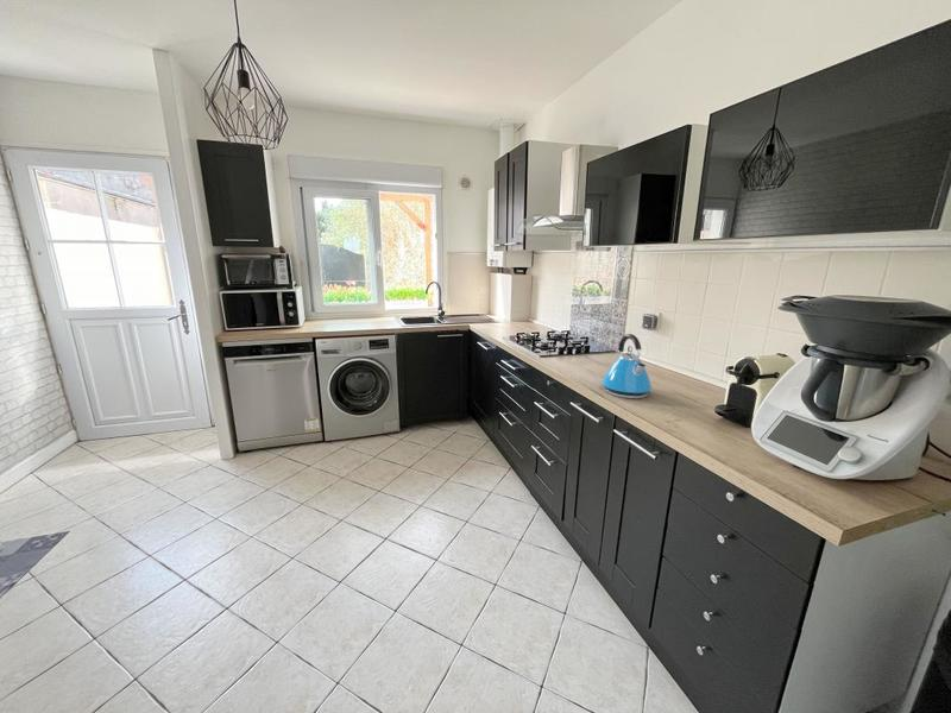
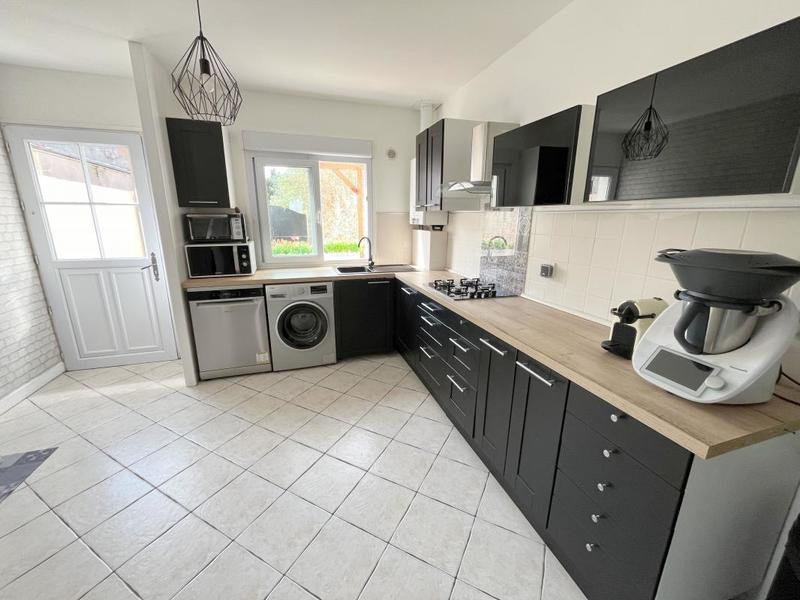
- kettle (628, 362)
